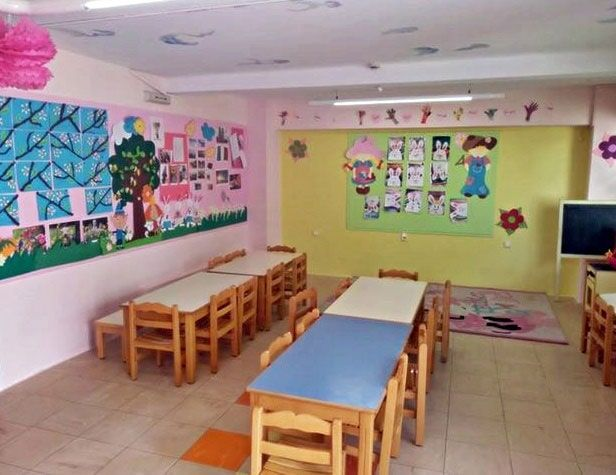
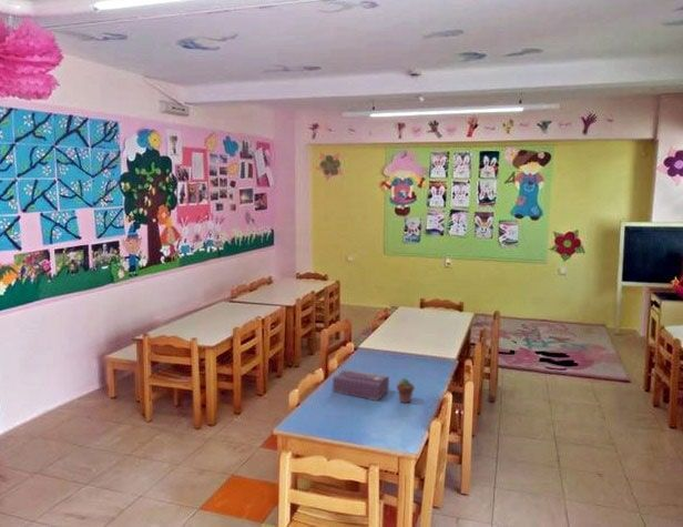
+ tissue box (360, 384)
+ potted succulent (405, 389)
